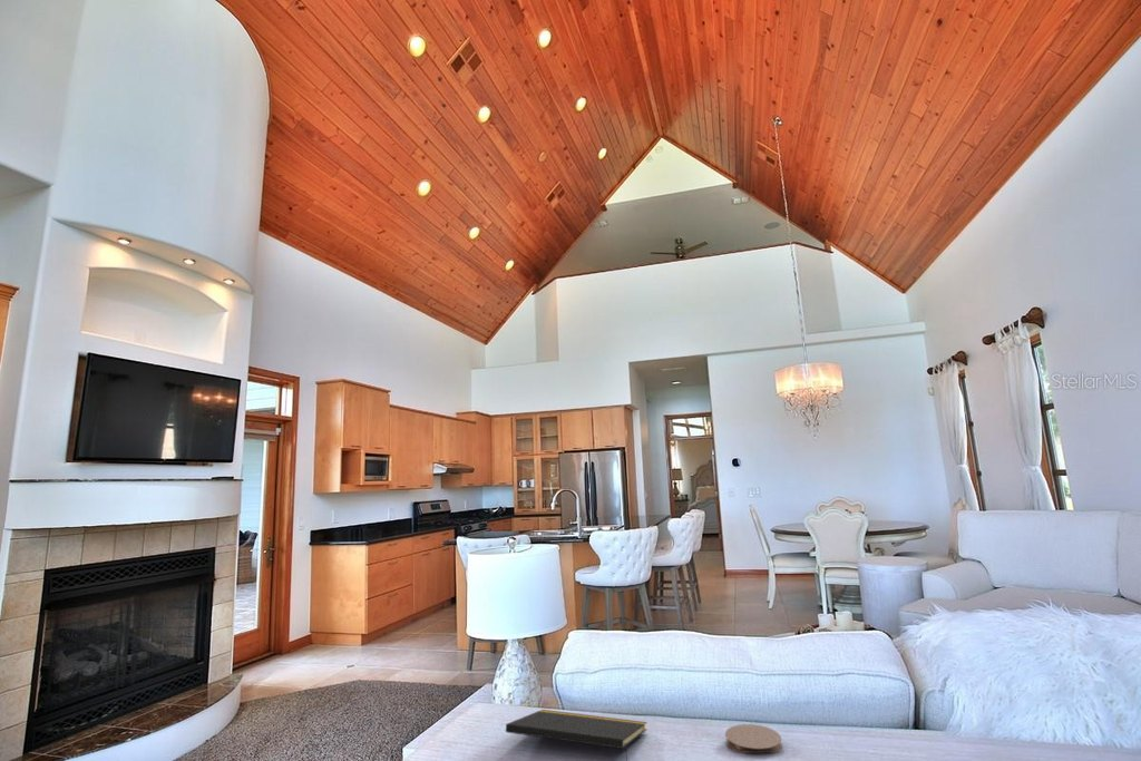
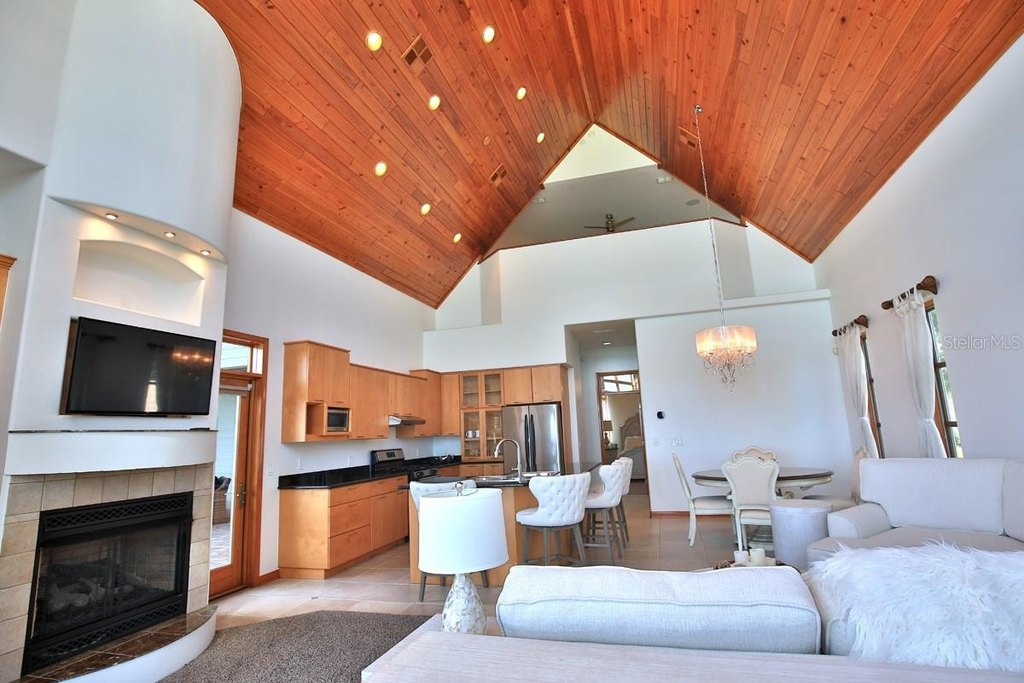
- coaster (753, 740)
- notepad (577, 726)
